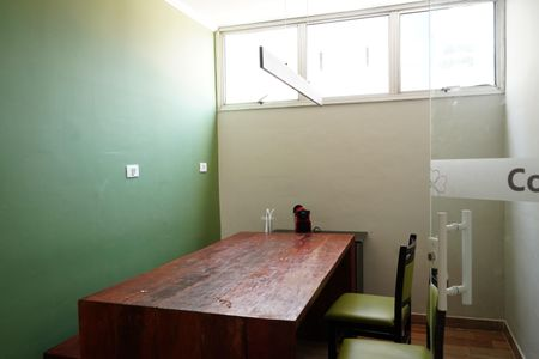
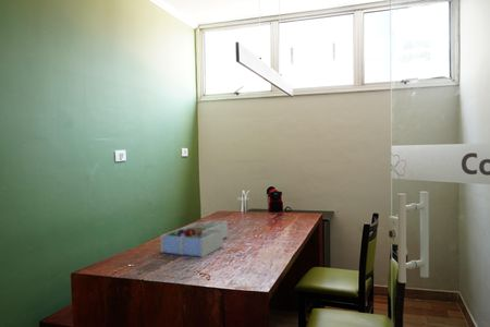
+ desk organizer (203, 235)
